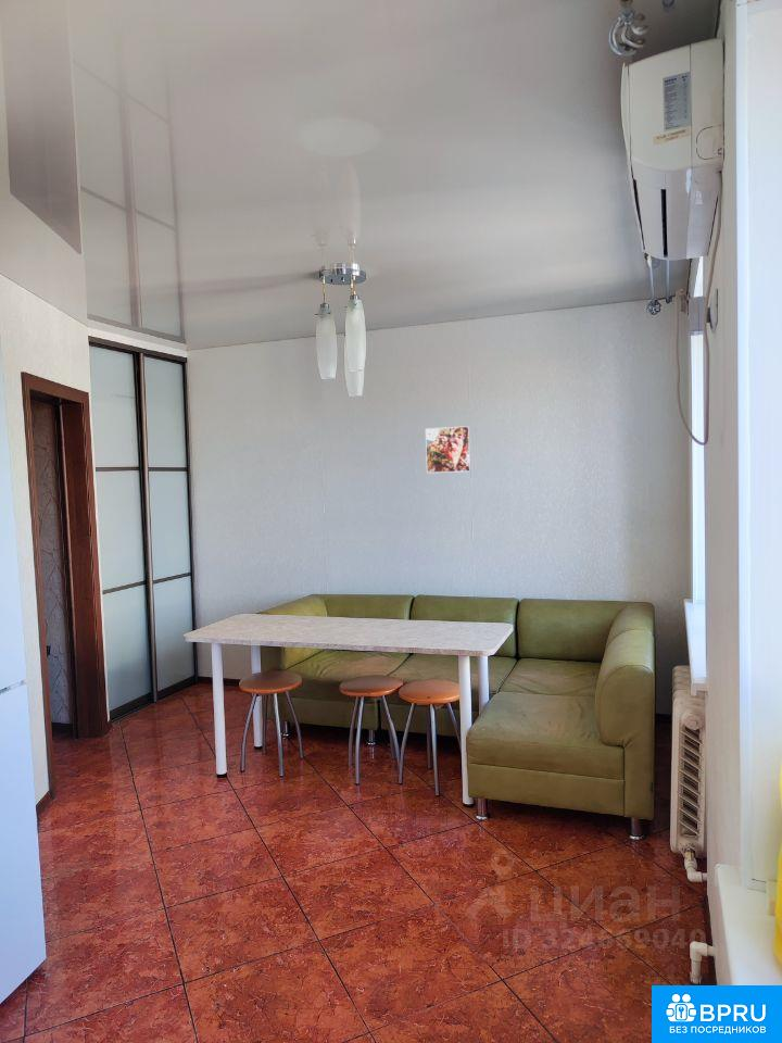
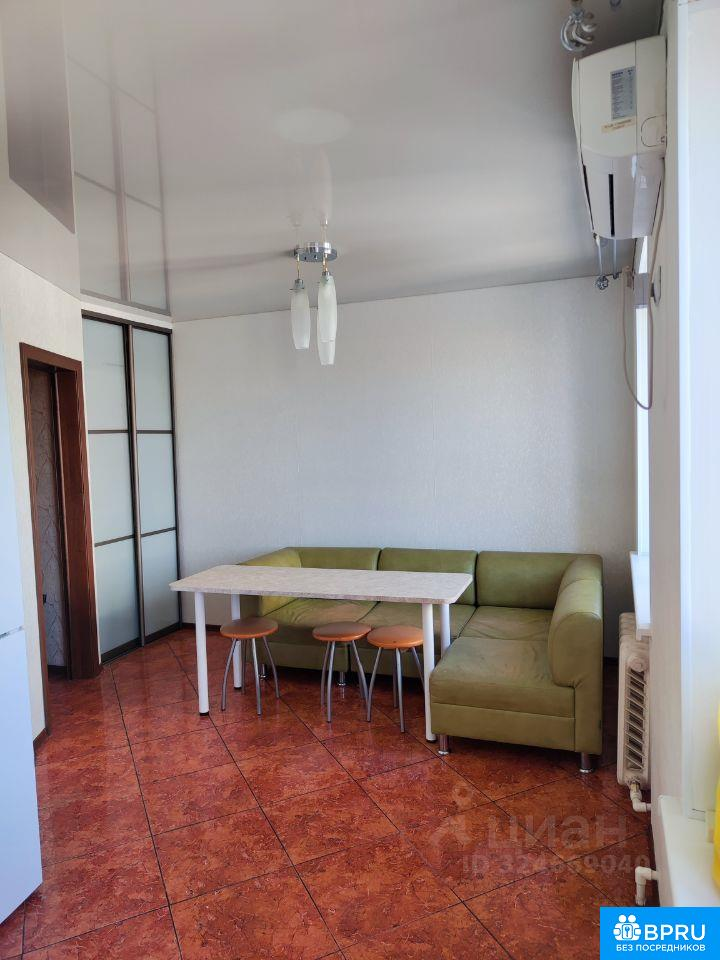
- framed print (447, 450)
